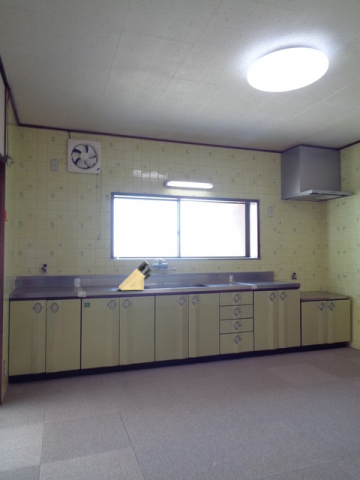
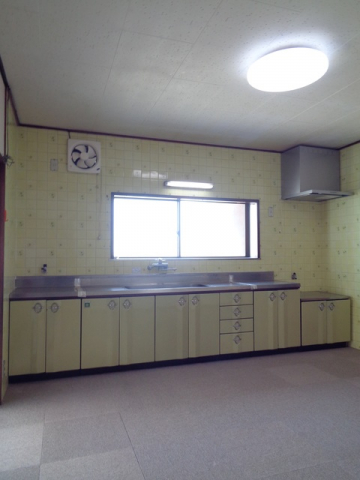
- knife block (135, 275)
